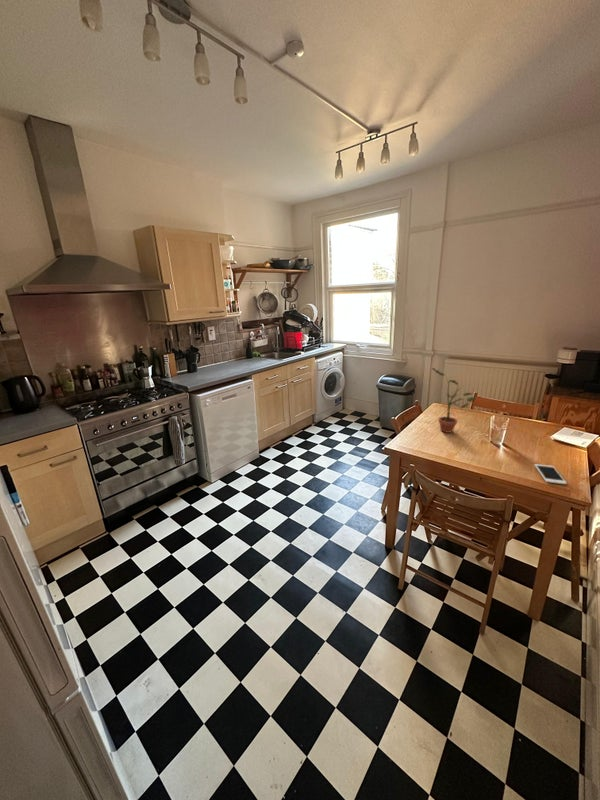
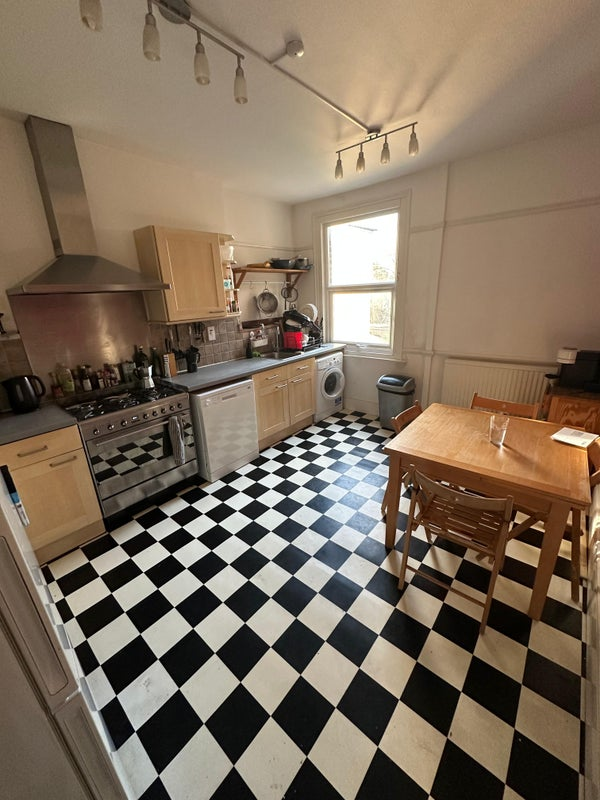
- potted plant (448, 401)
- cell phone (549, 473)
